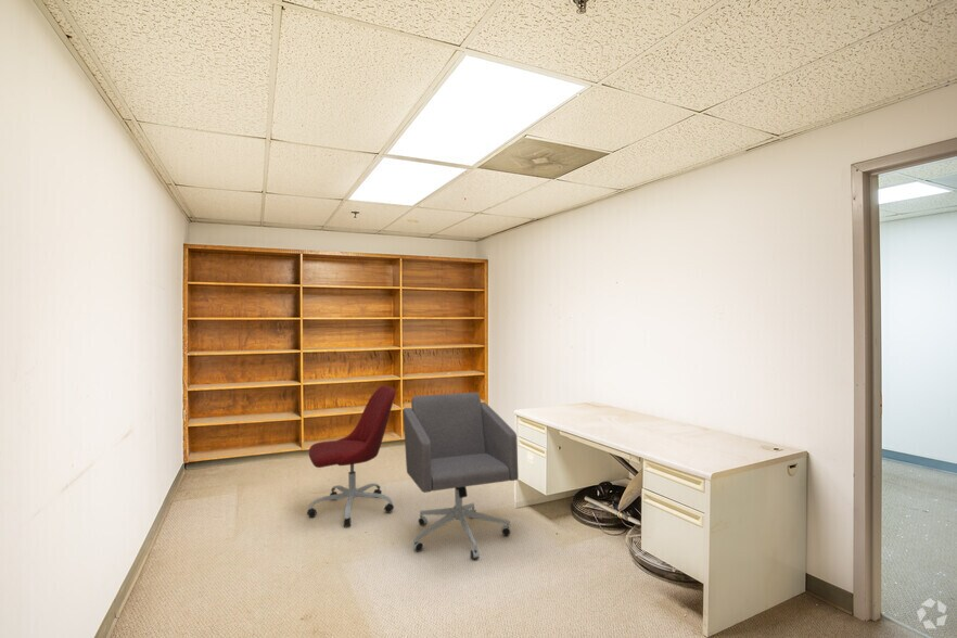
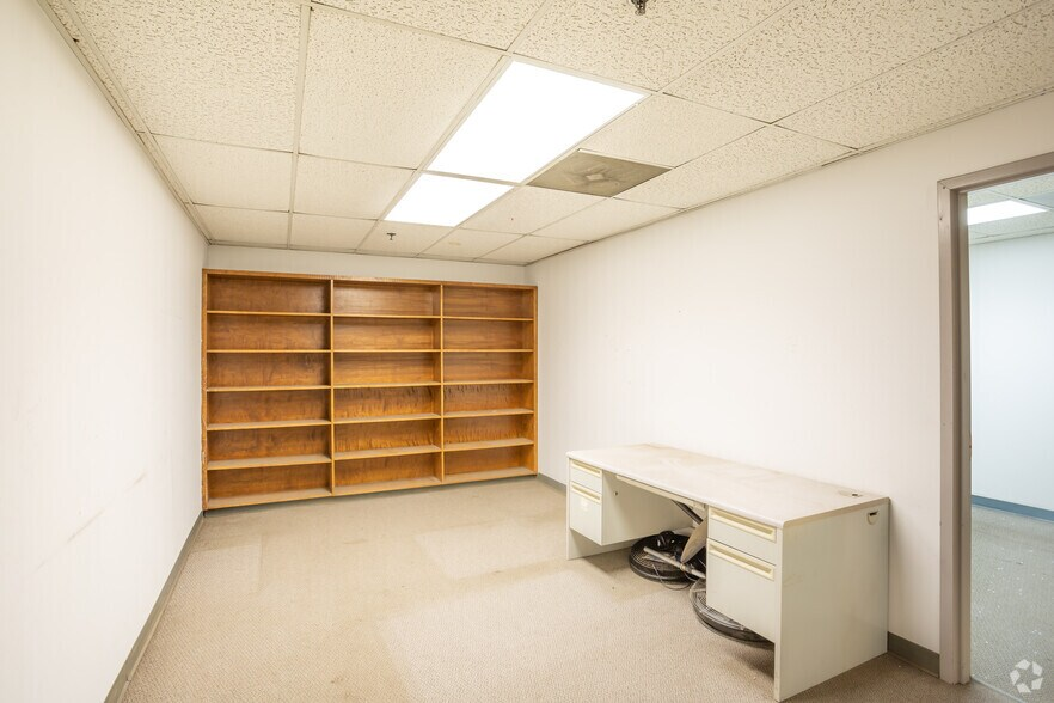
- office chair (352, 449)
- office chair (458, 468)
